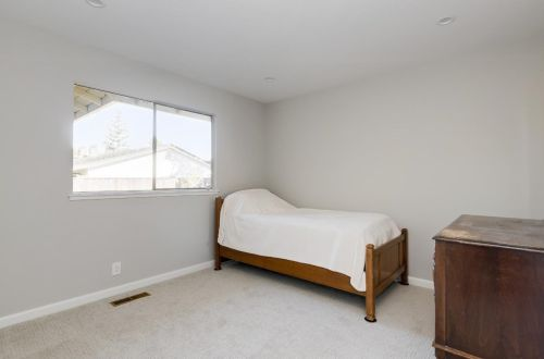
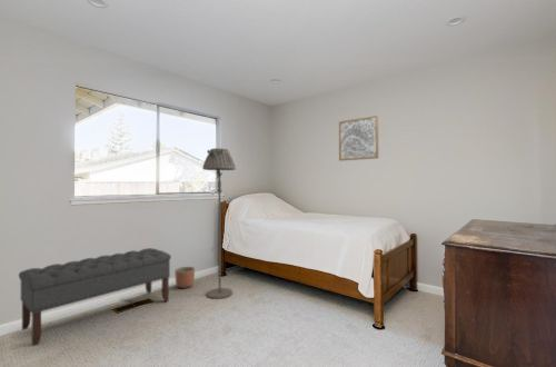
+ bench (102, 286)
+ wall art (357, 139)
+ floor lamp (219, 221)
+ planter (185, 277)
